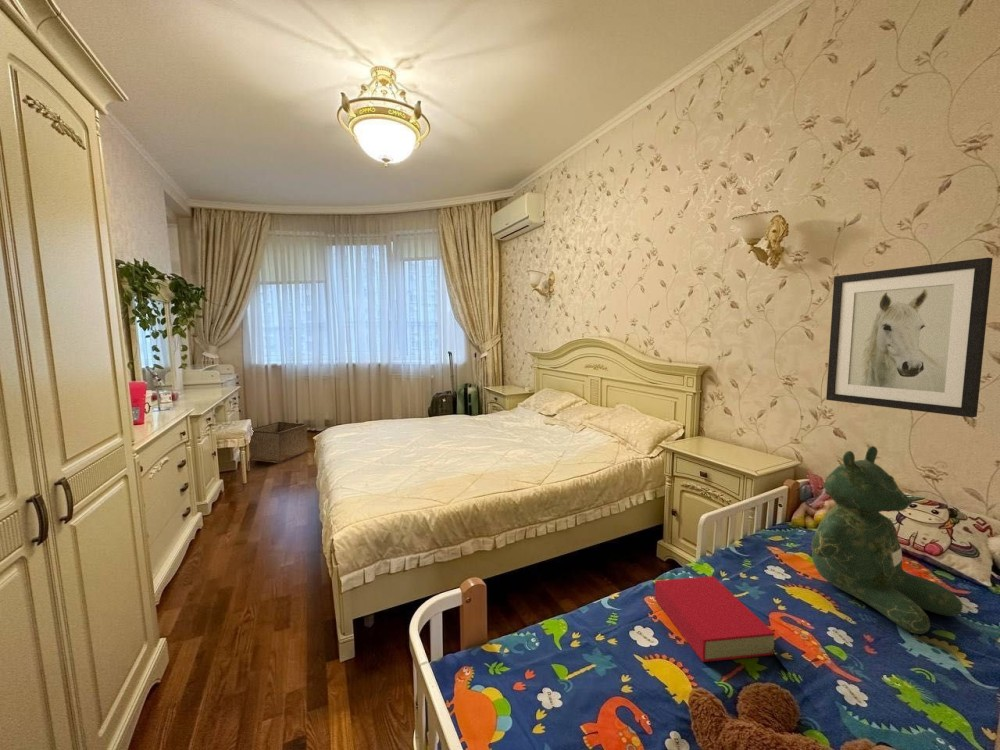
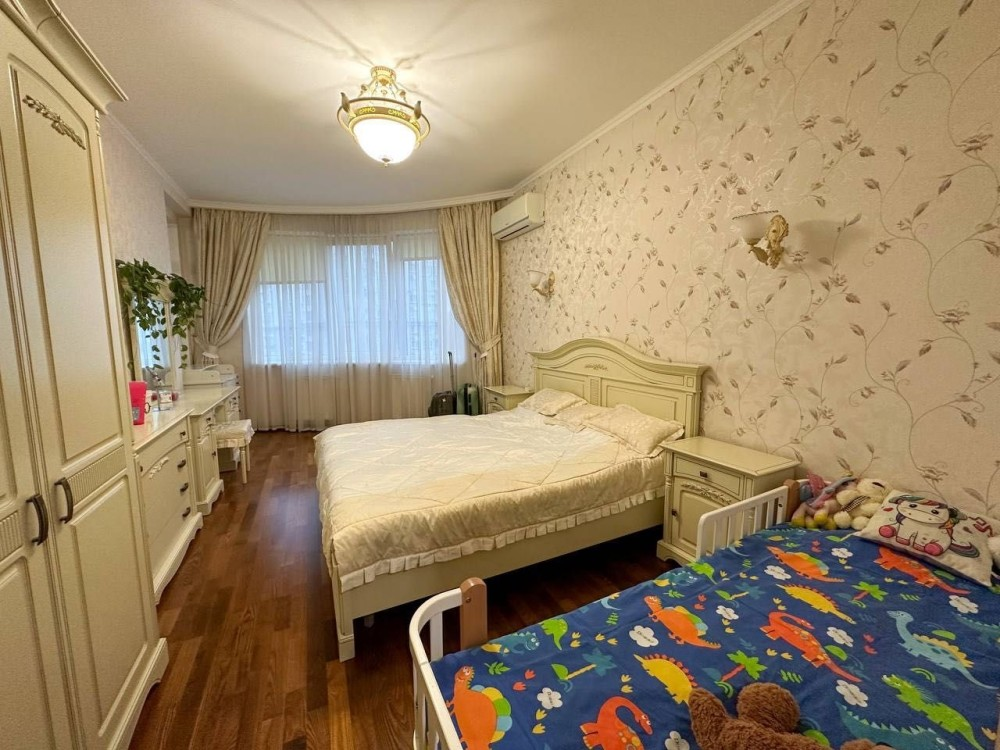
- book (708, 614)
- storage bin (279, 440)
- wall art (897, 338)
- teddy bear (883, 528)
